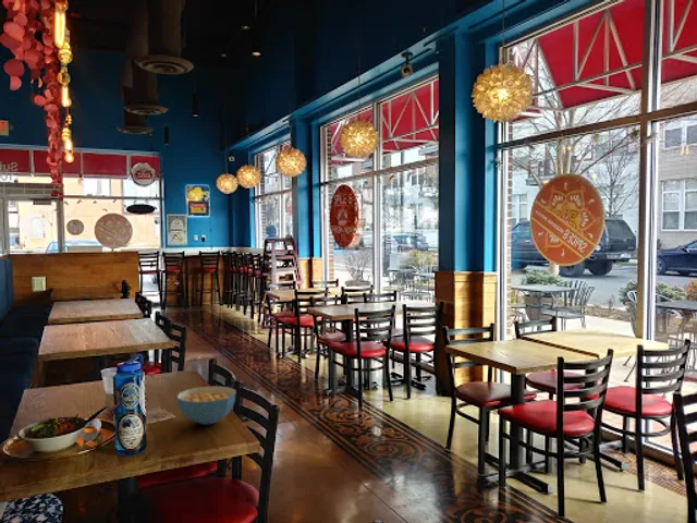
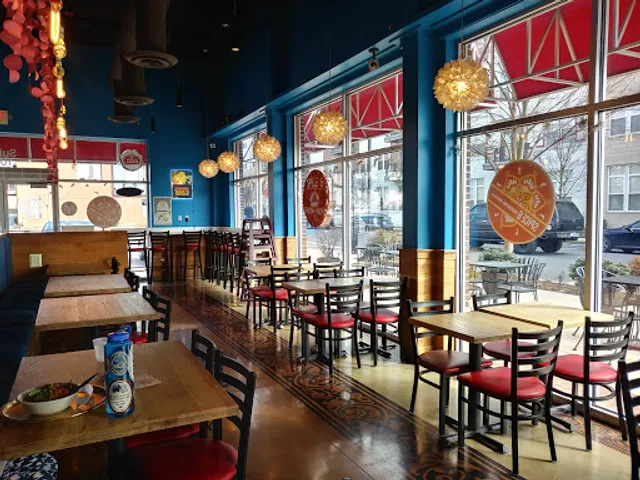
- cereal bowl (207, 408)
